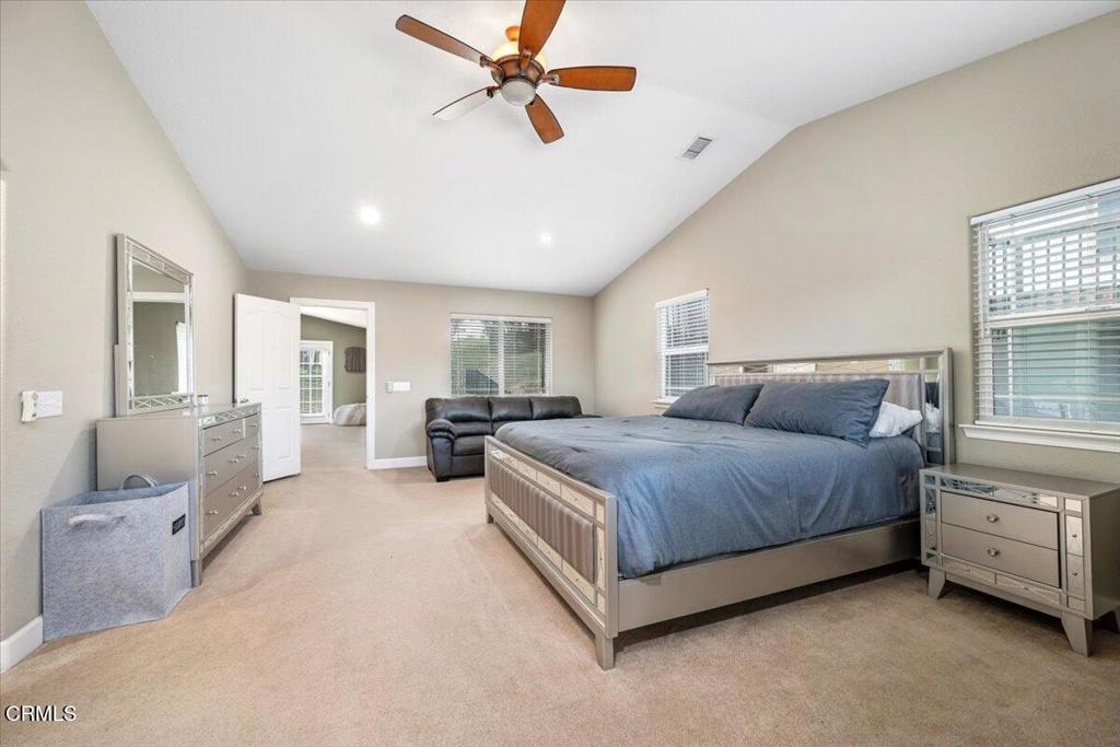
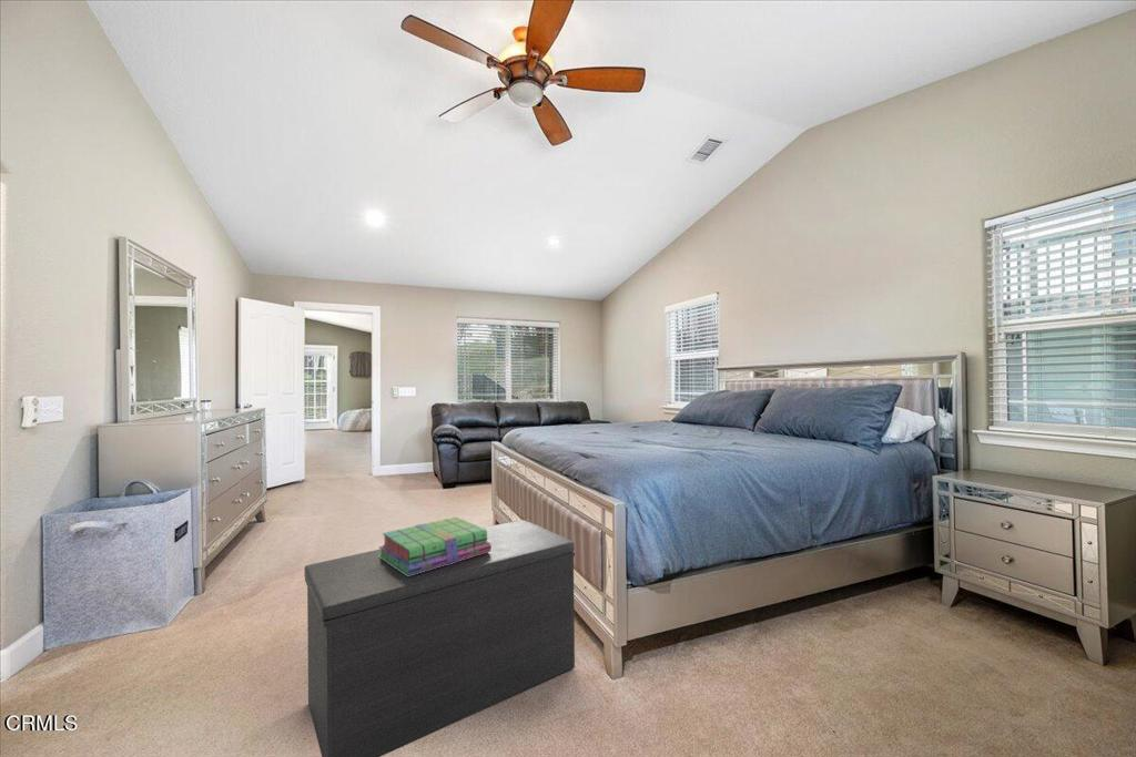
+ stack of books (435, 542)
+ bench (447, 617)
